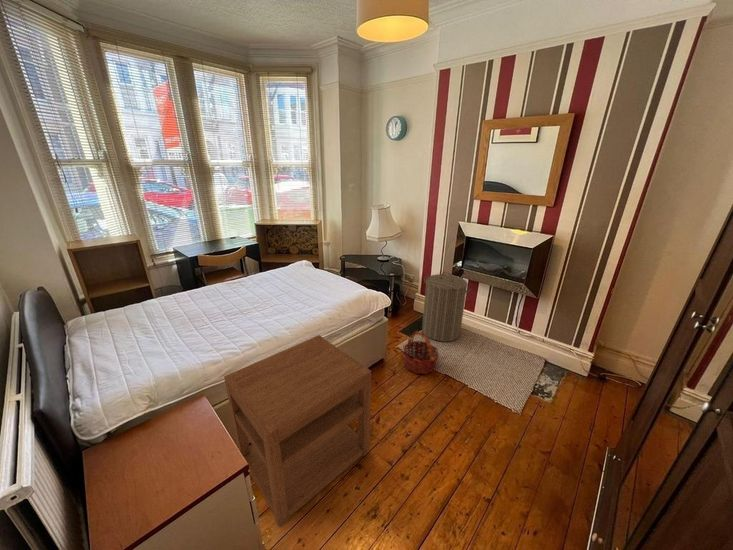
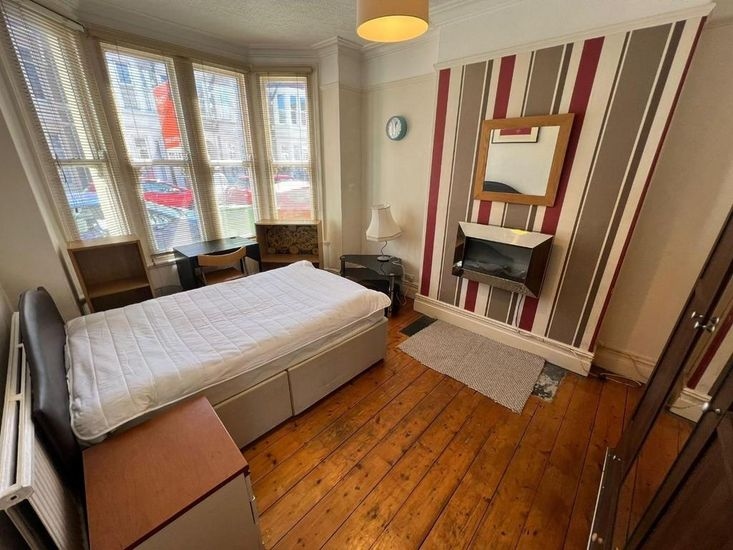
- nightstand (302, 416)
- basket (420, 349)
- laundry hamper (444, 303)
